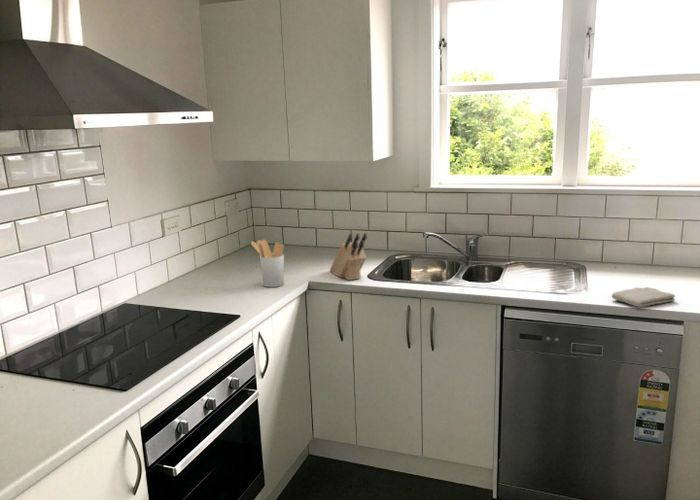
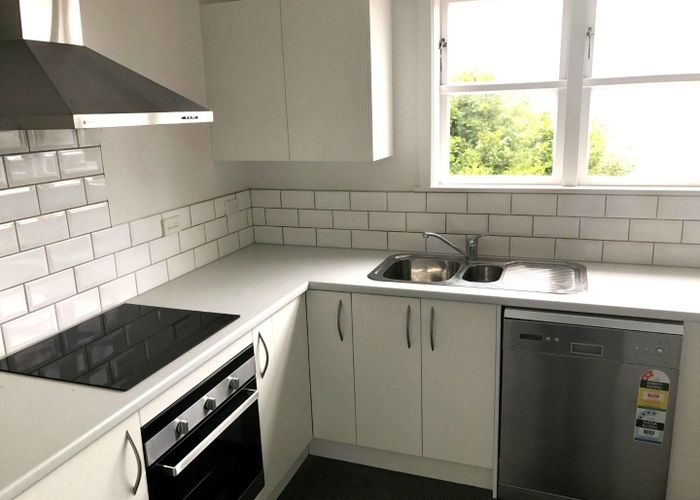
- utensil holder (268, 261)
- knife block (348, 253)
- washcloth (643, 296)
